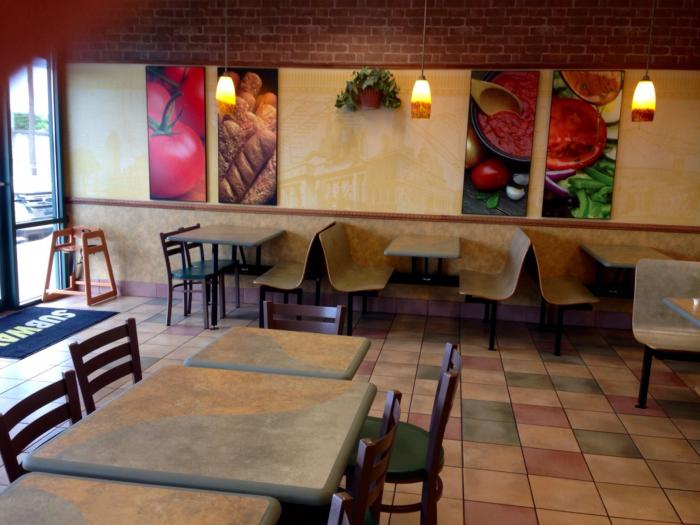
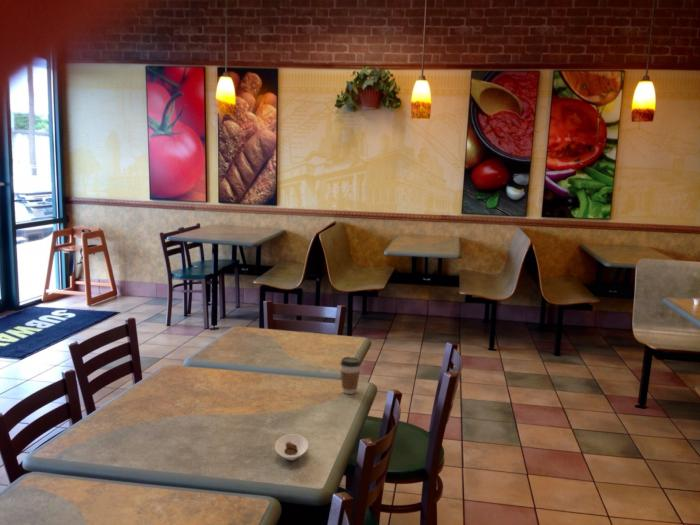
+ saucer (291, 448)
+ coffee cup (350, 375)
